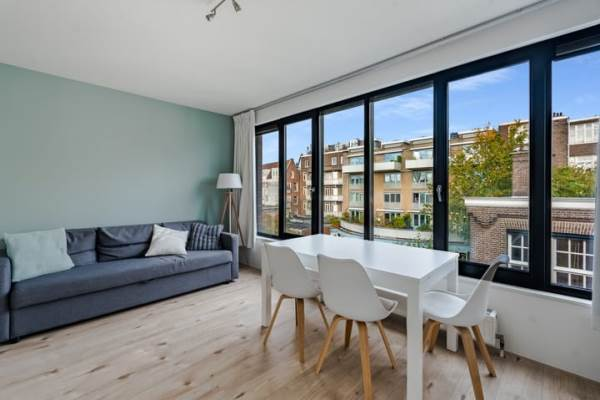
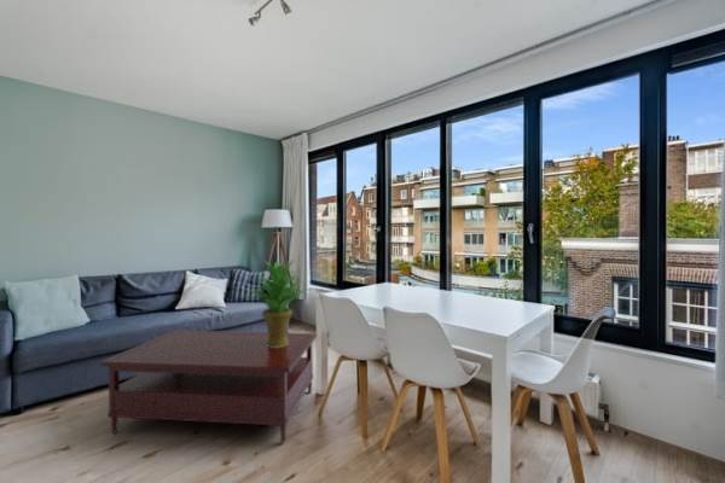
+ coffee table (222, 378)
+ potted plant (277, 302)
